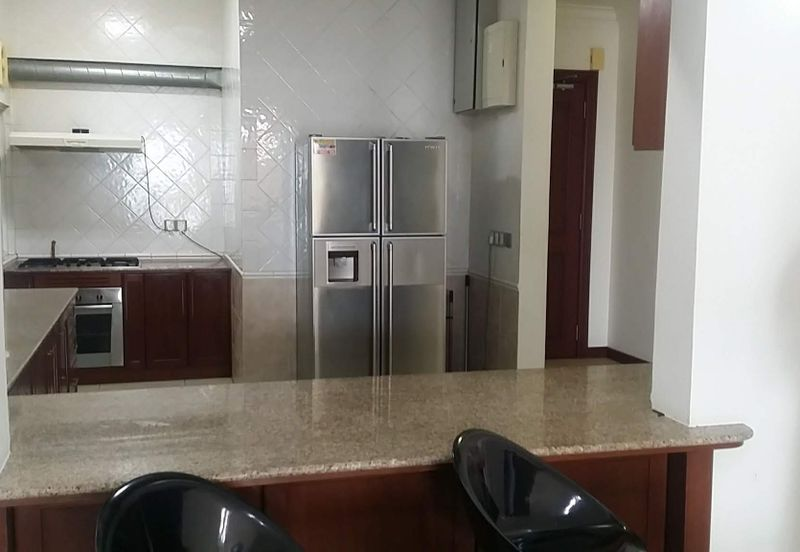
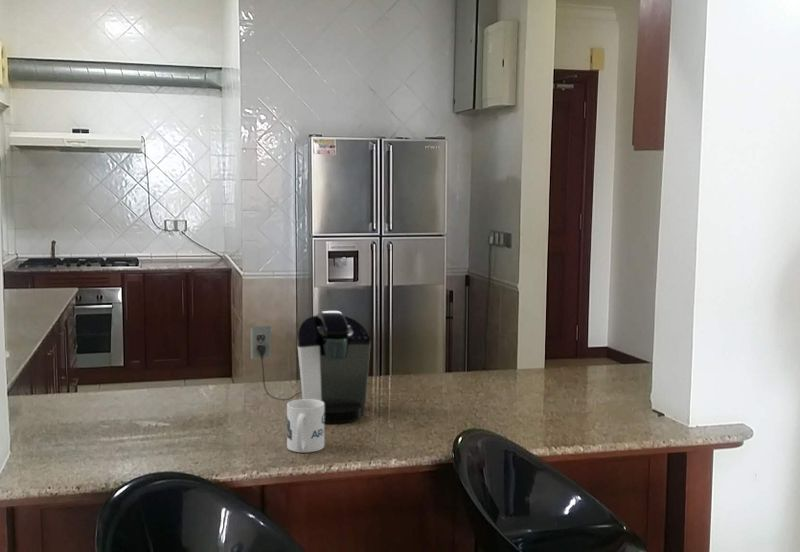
+ coffee maker (312, 363)
+ mug (303, 427)
